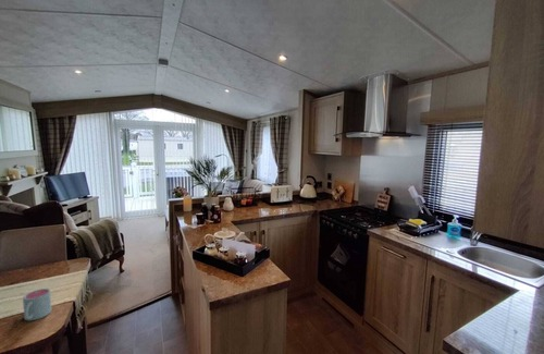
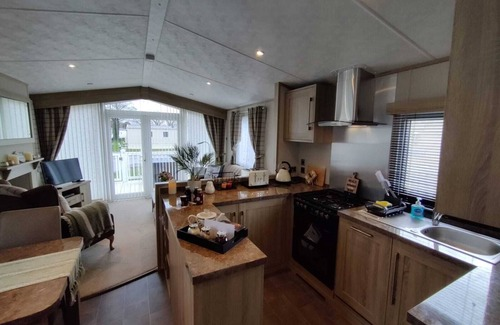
- mug (34, 306)
